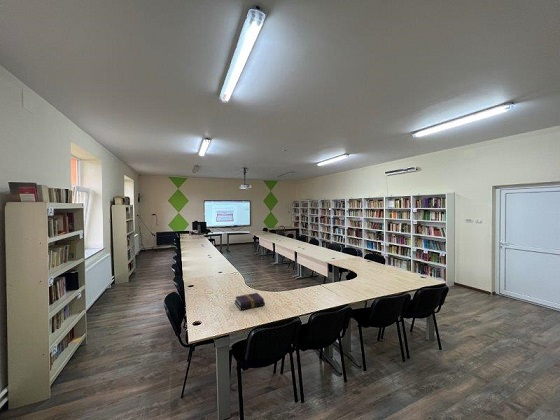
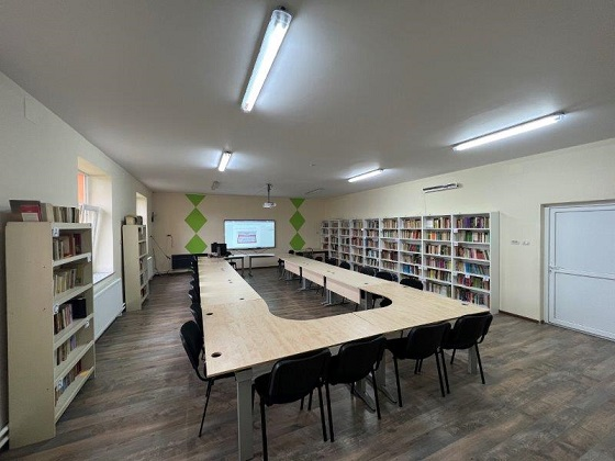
- book (249, 300)
